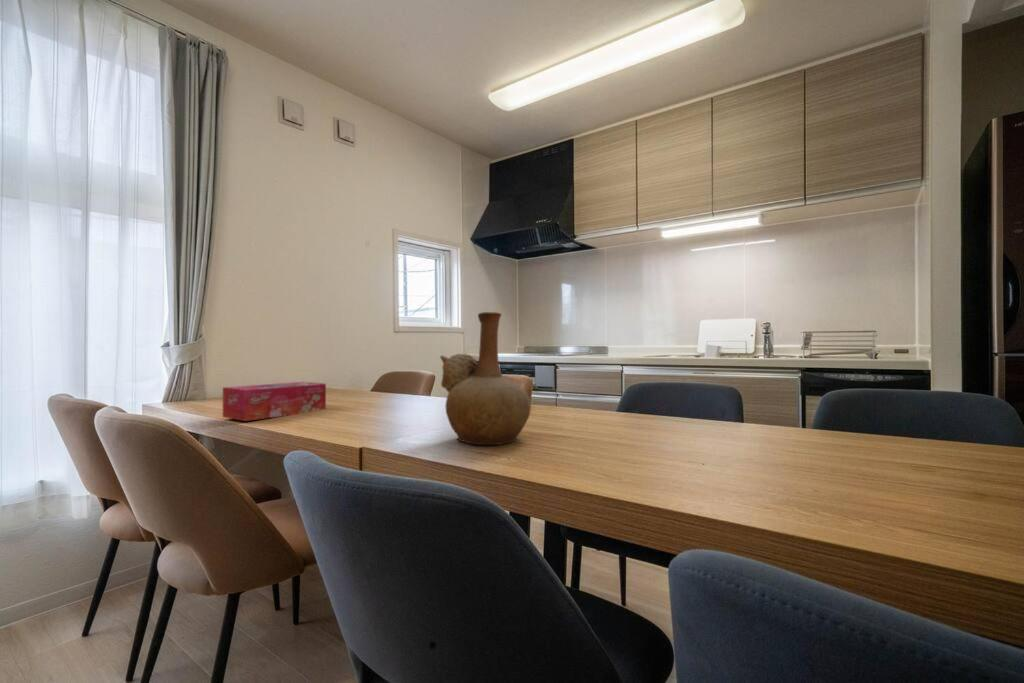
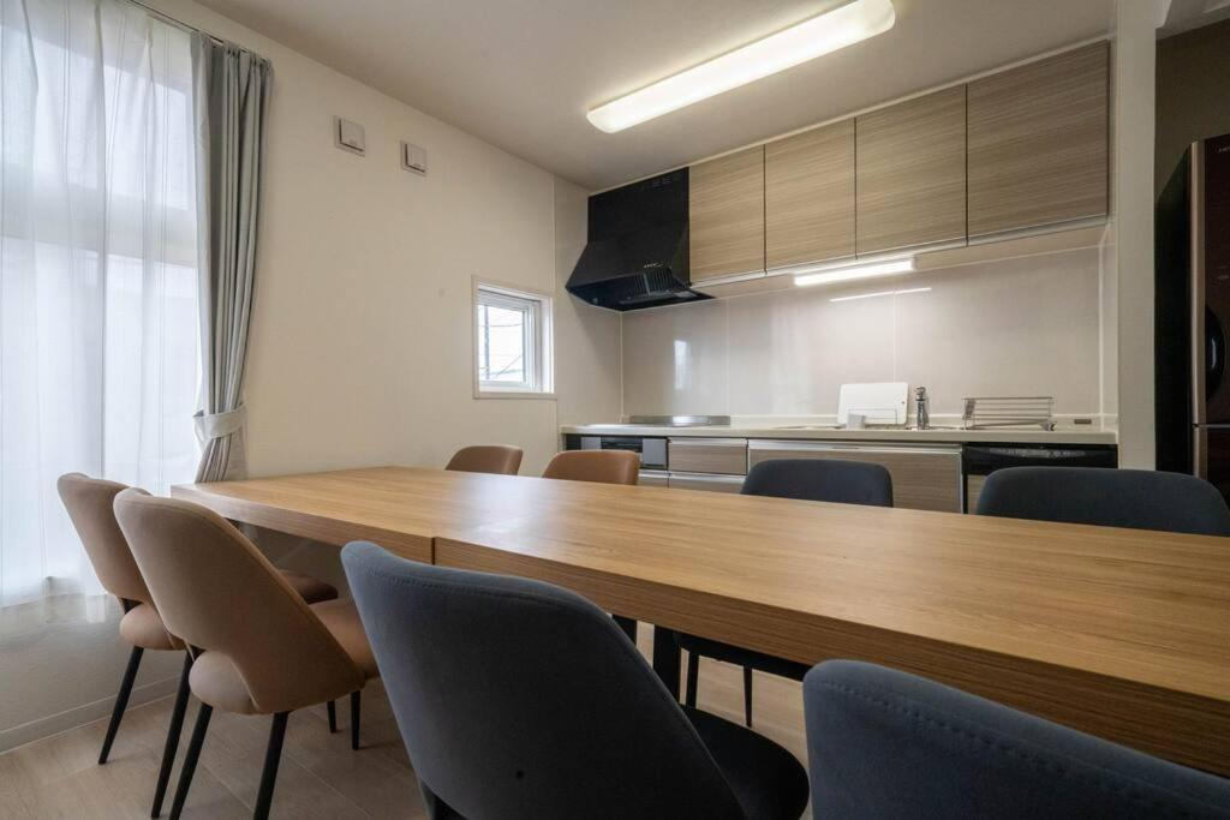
- tissue box (276, 399)
- vase (481, 375)
